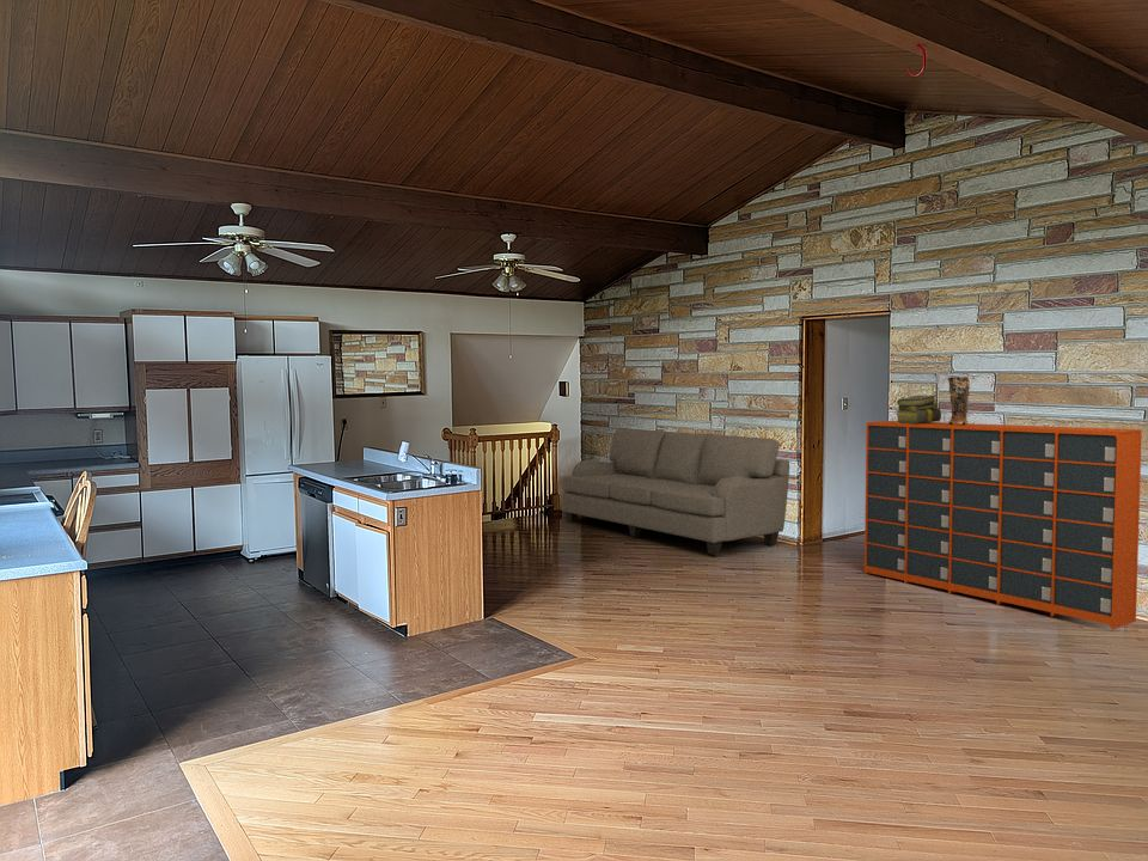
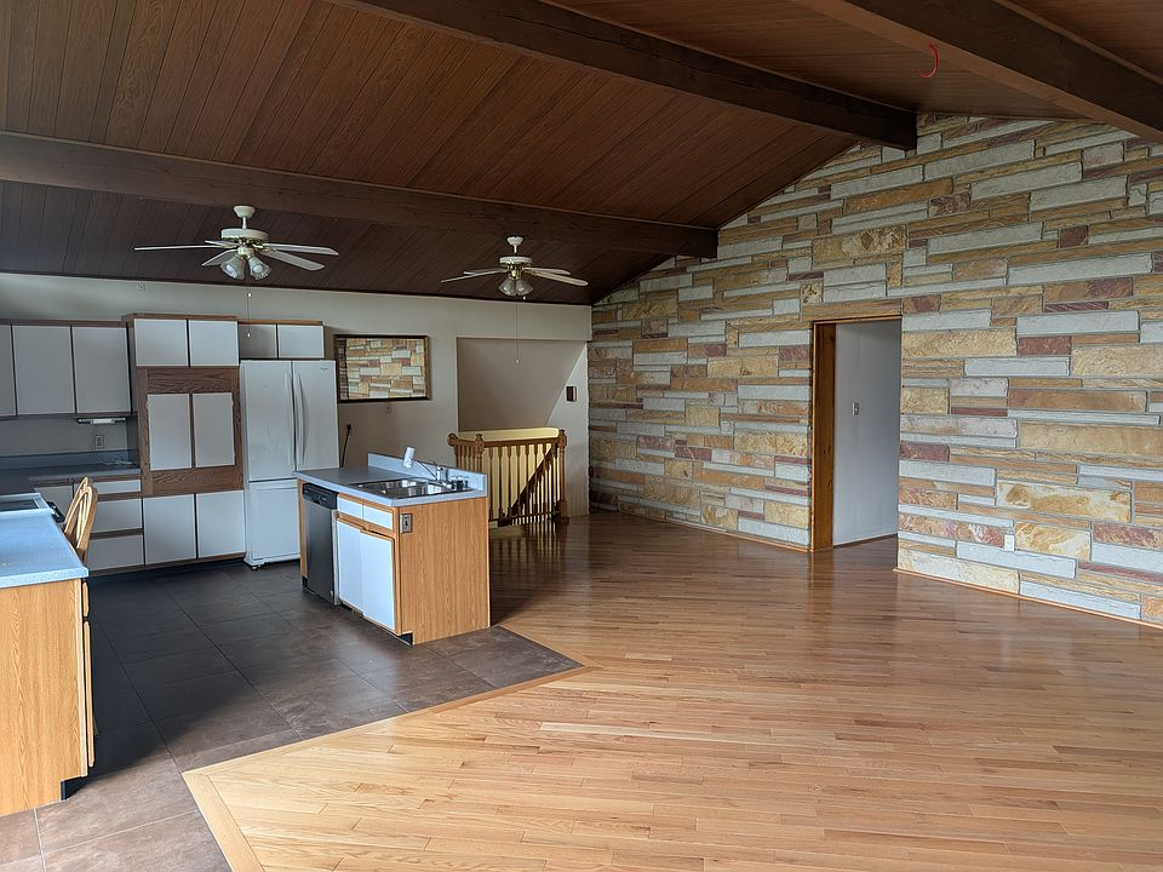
- sofa (666, 482)
- stack of books (917, 409)
- decorative vase (957, 399)
- storage cabinet (987, 511)
